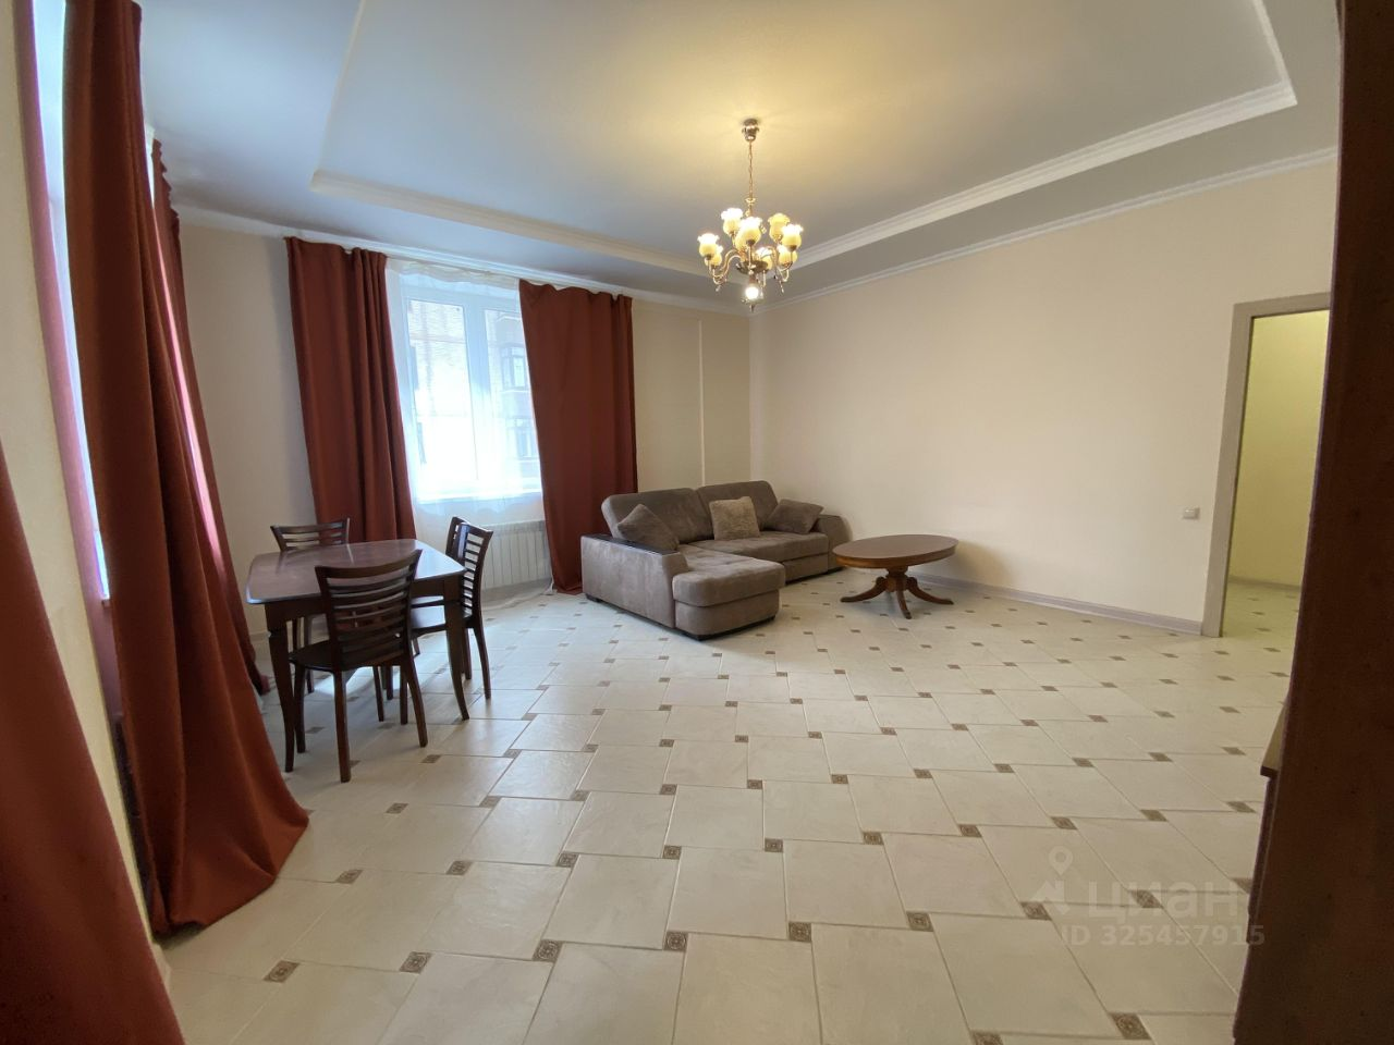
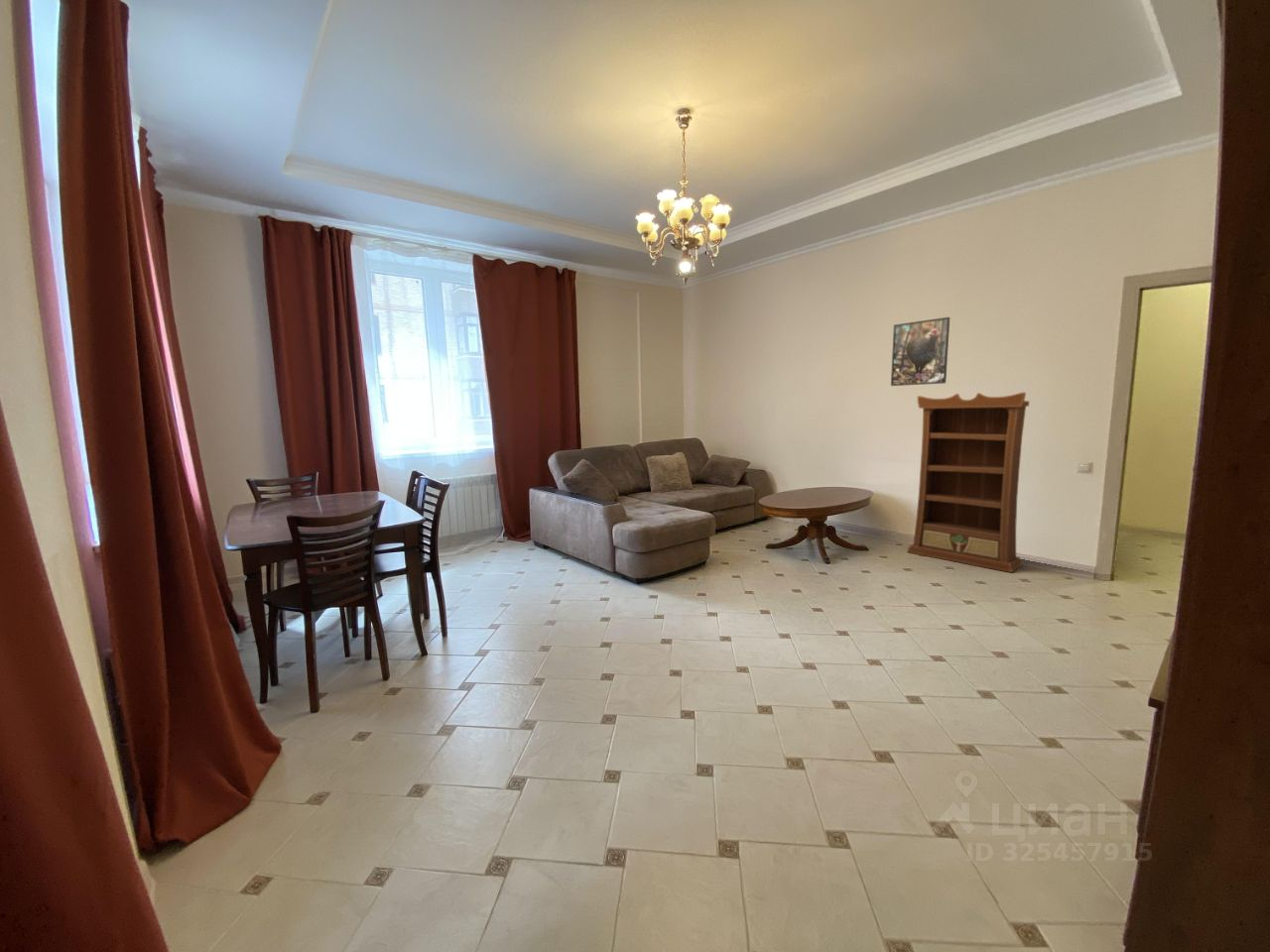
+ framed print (919, 353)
+ bookcase (966, 477)
